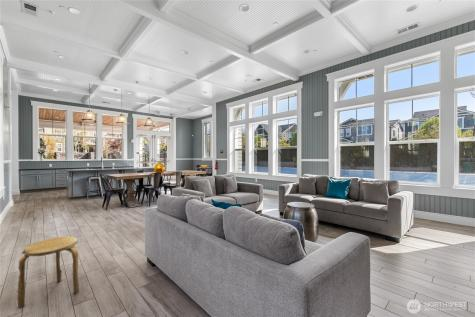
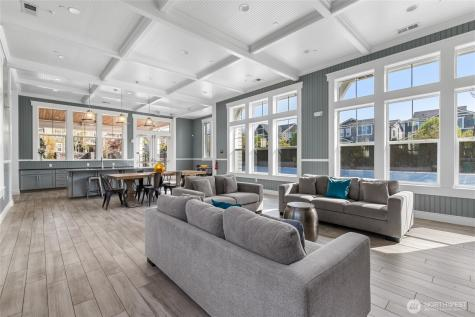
- stool (56, 268)
